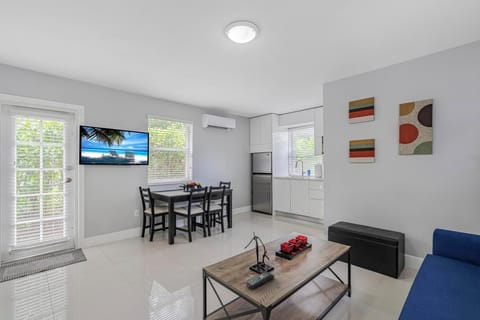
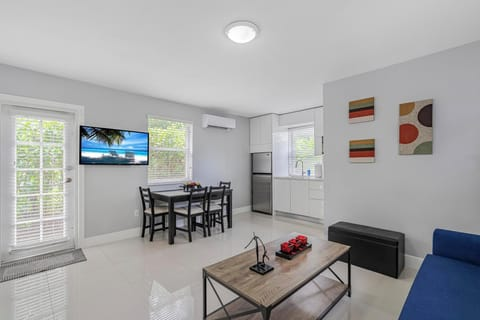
- remote control (260, 279)
